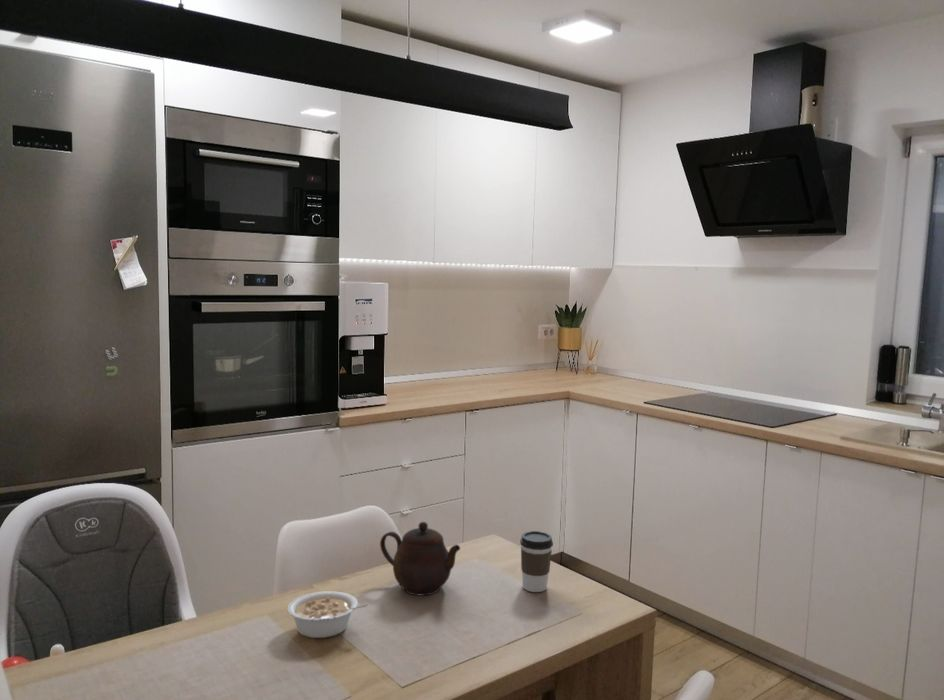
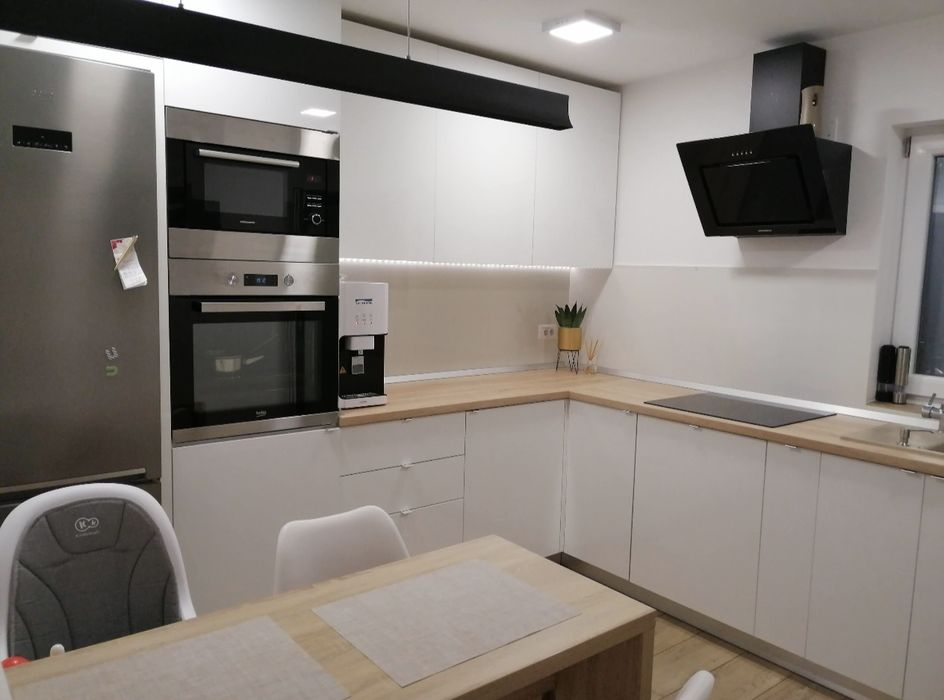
- legume (325, 613)
- coffee cup (535, 561)
- teapot (419, 553)
